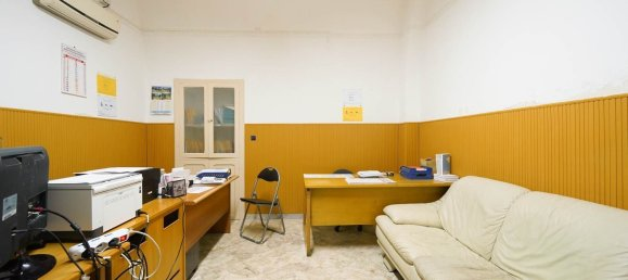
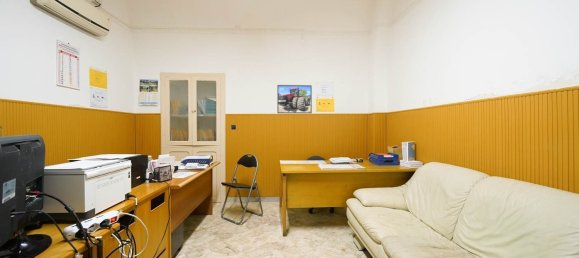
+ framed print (294, 99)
